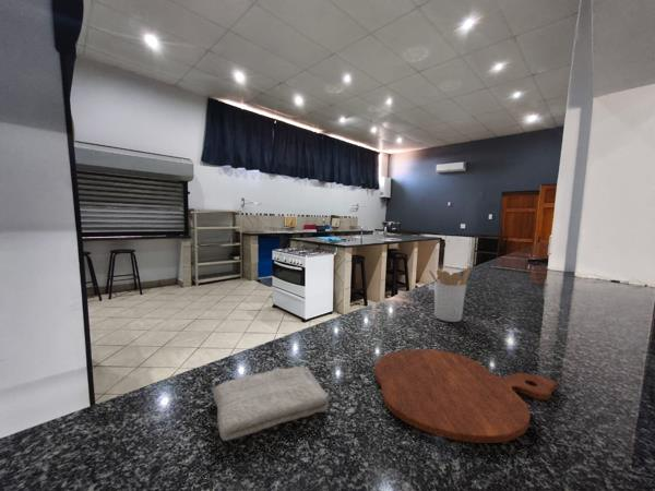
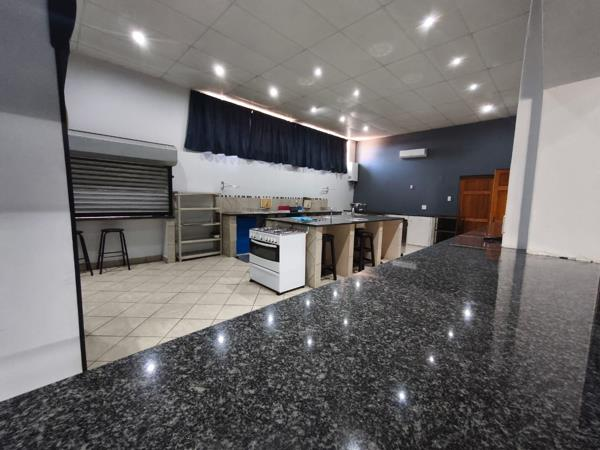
- washcloth (271, 396)
- utensil holder (449, 292)
- cutting board (467, 384)
